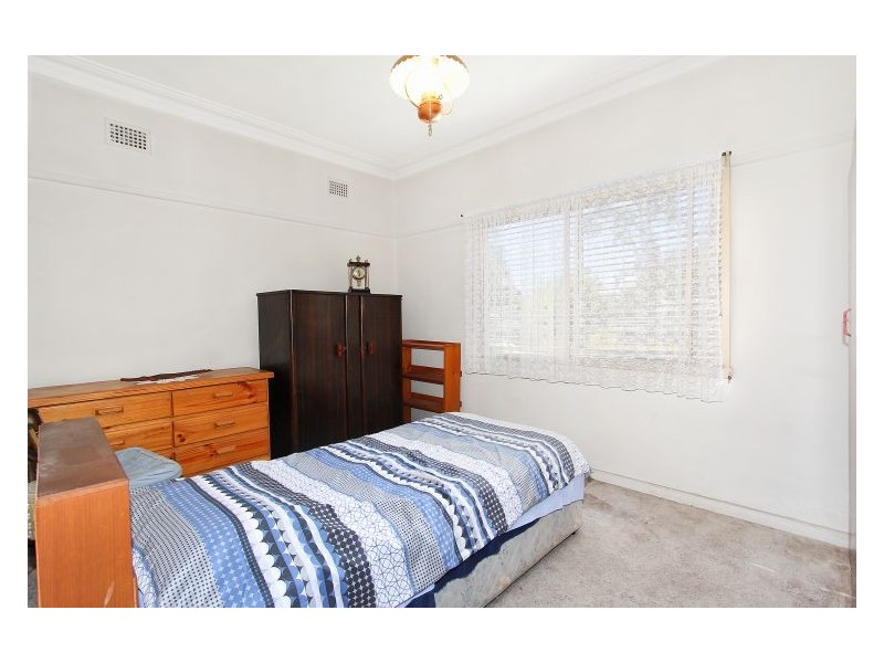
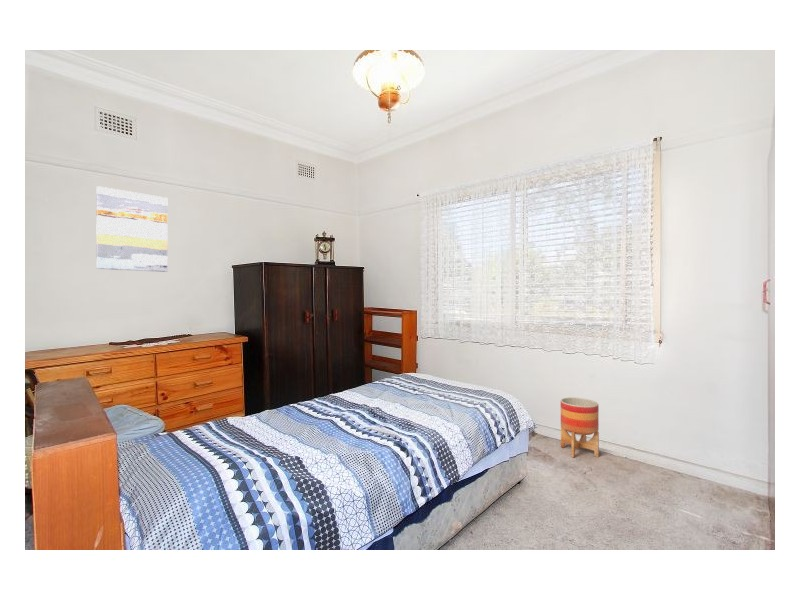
+ planter (579, 426)
+ wall art (133, 231)
